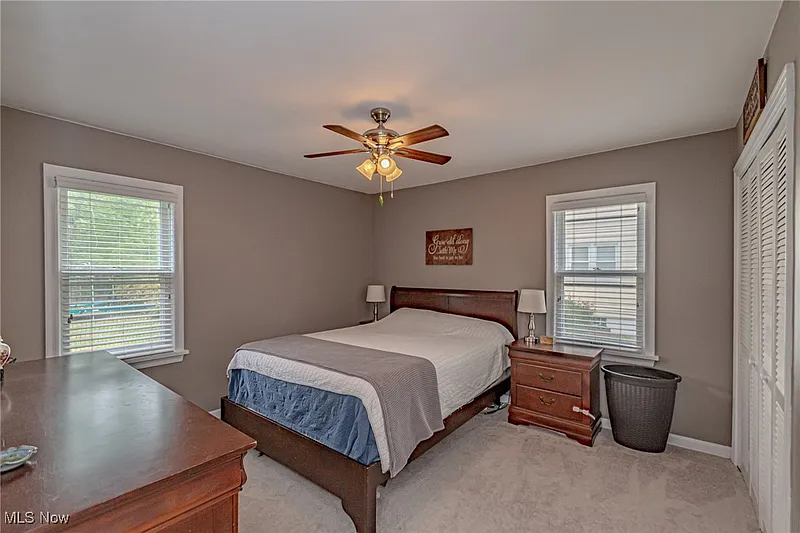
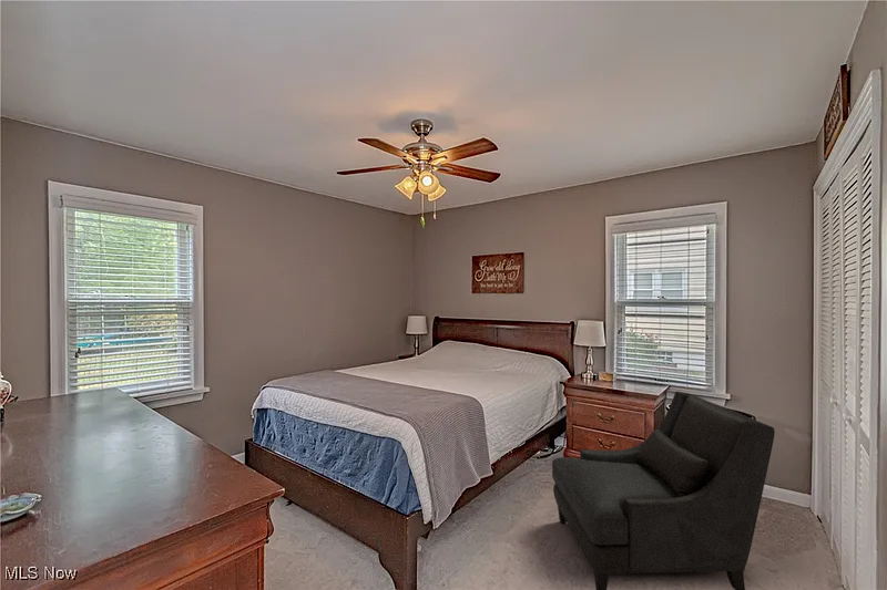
+ armchair (648, 478)
